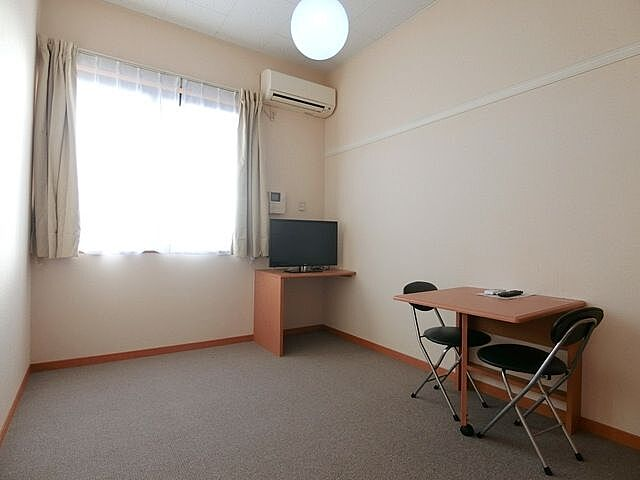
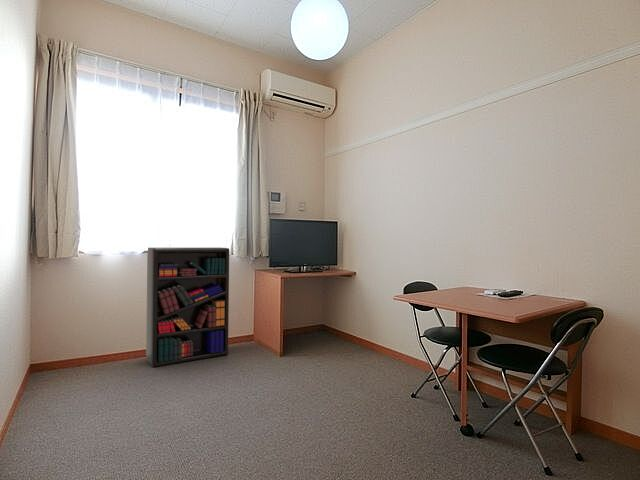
+ bookshelf (188, 301)
